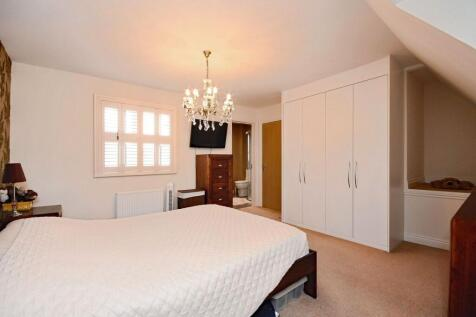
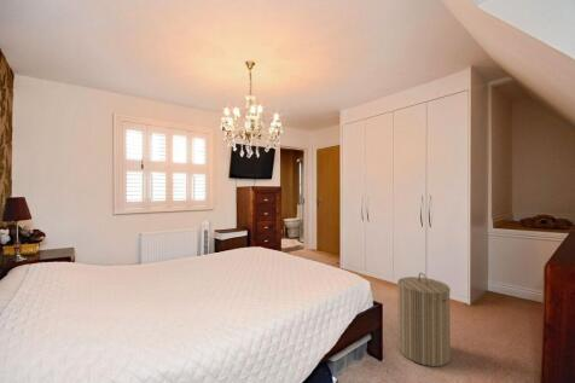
+ laundry hamper (423, 312)
